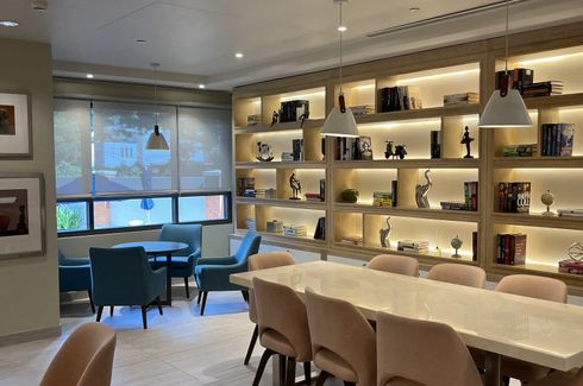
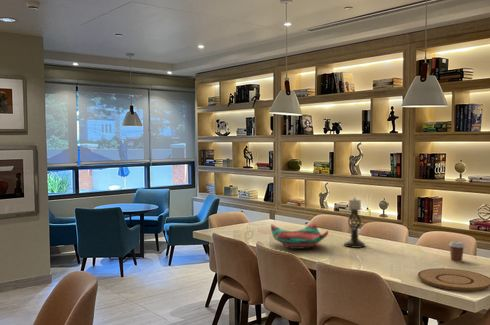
+ decorative bowl (298, 236)
+ coffee cup (456, 251)
+ candle holder (355, 221)
+ plate (454, 279)
